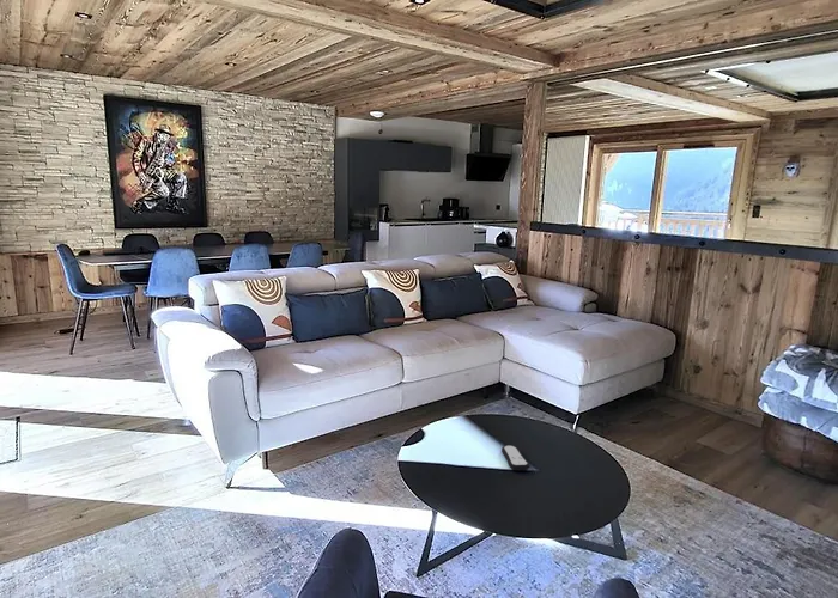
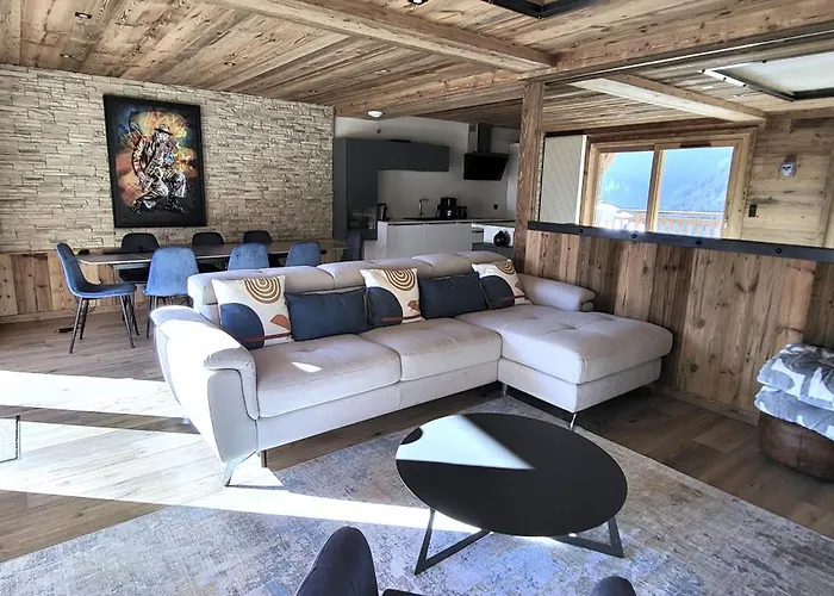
- remote control (514, 457)
